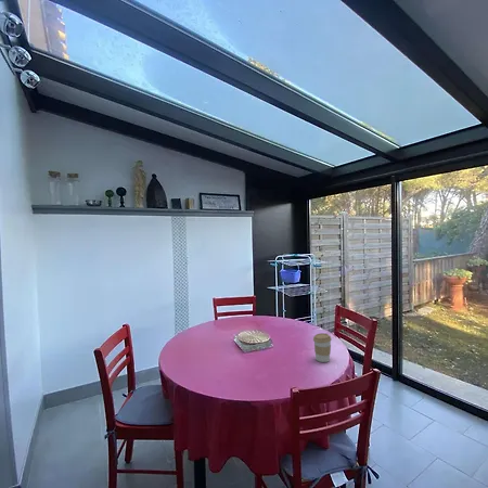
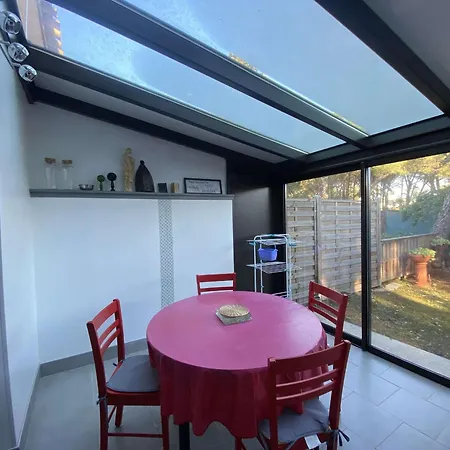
- coffee cup (322, 347)
